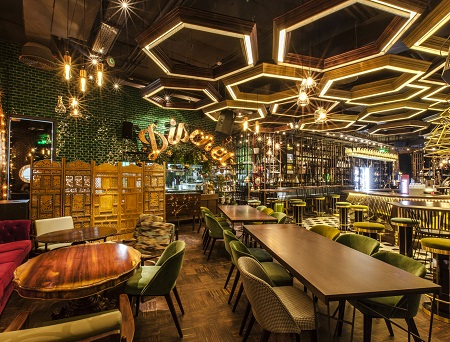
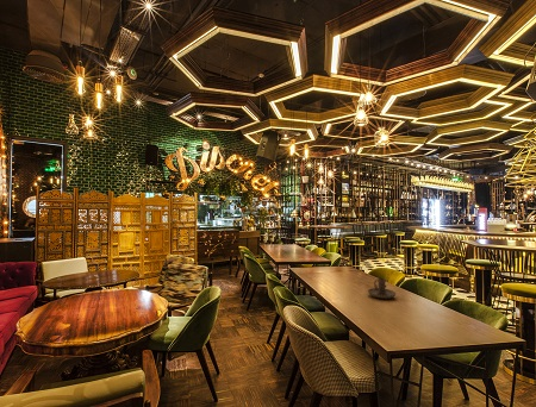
+ candle holder (380, 287)
